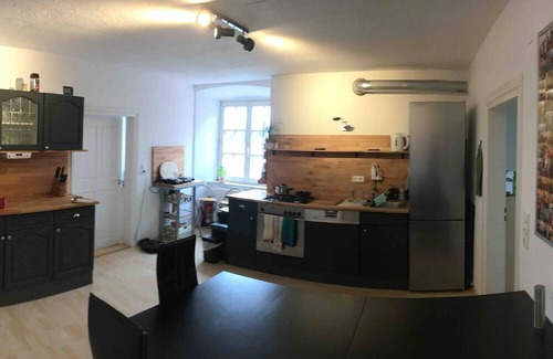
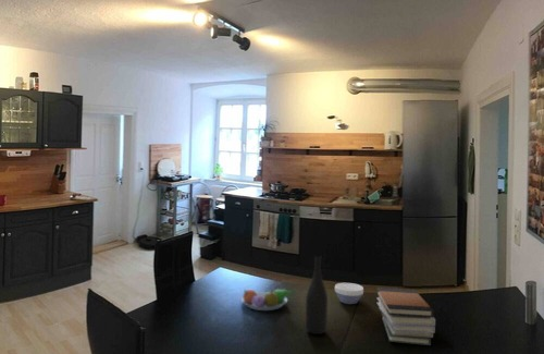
+ book stack (403, 314)
+ wine bottle (317, 294)
+ bowl (348, 294)
+ fruit bowl (265, 294)
